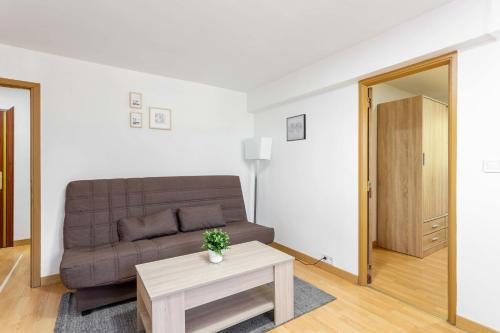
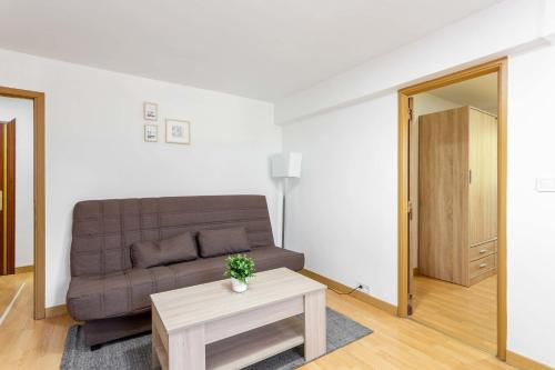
- wall art (295, 128)
